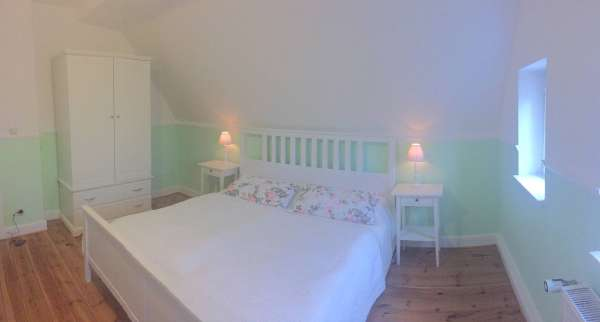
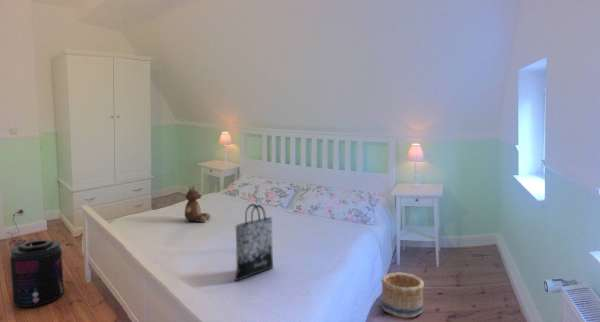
+ basket (402, 294)
+ supplement container (37, 271)
+ teddy bear (197, 203)
+ tote bag (254, 239)
